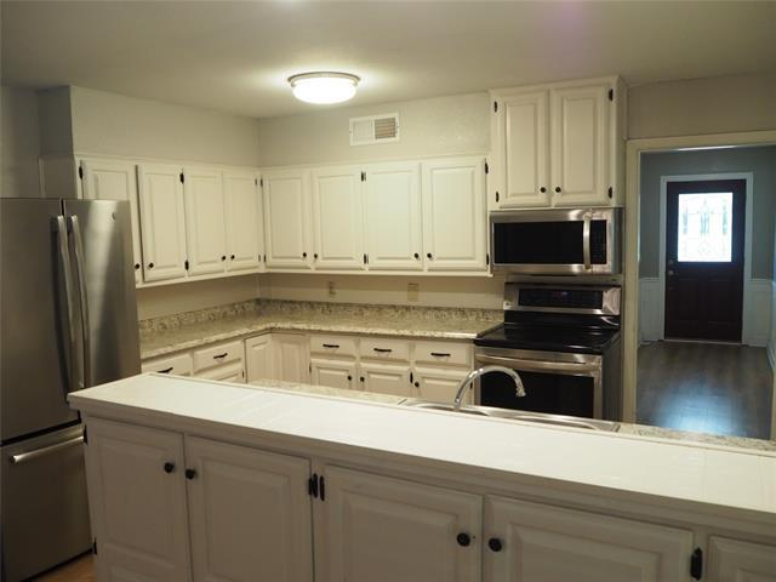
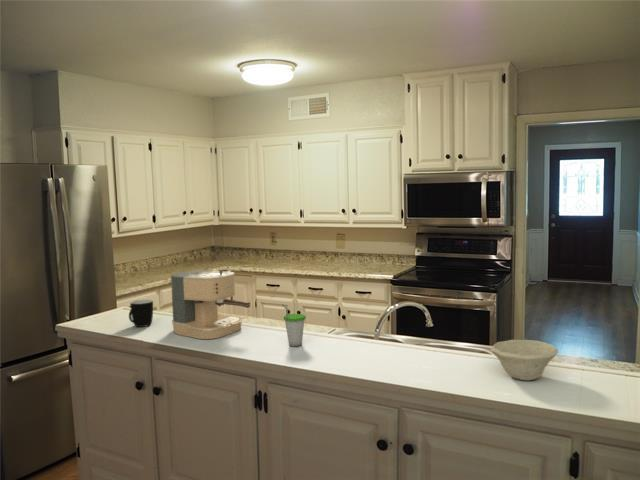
+ coffee maker (212, 300)
+ mug (139, 314)
+ cup (294, 324)
+ bowl (523, 360)
